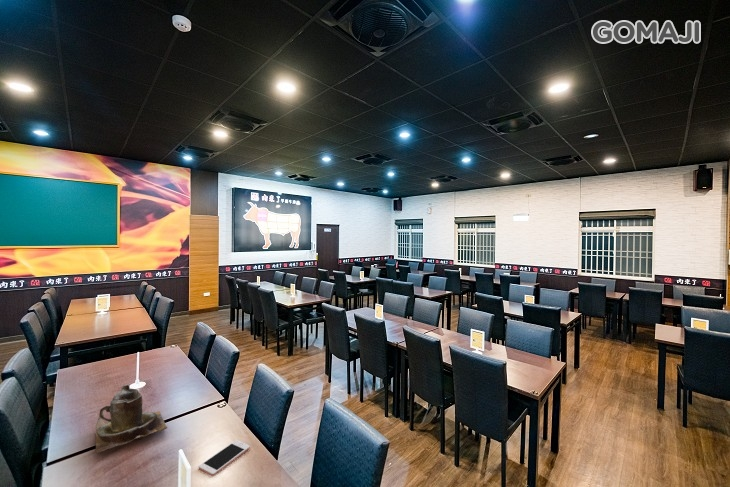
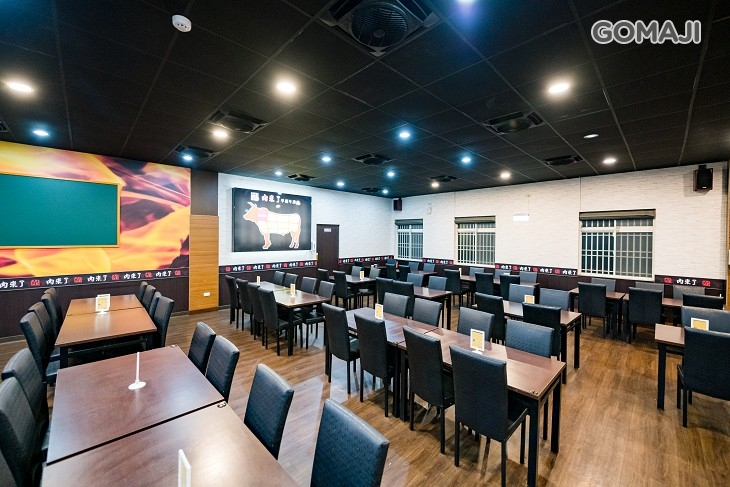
- teapot (131, 408)
- cell phone (225, 456)
